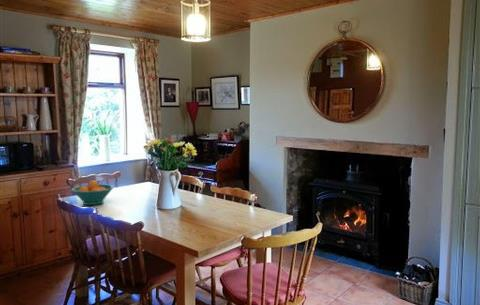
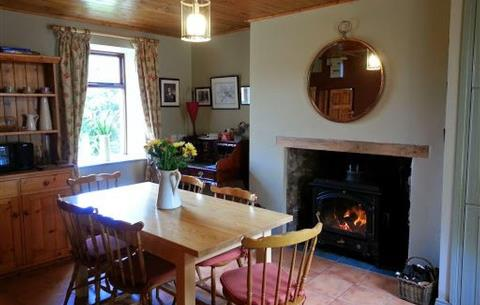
- fruit bowl (93, 192)
